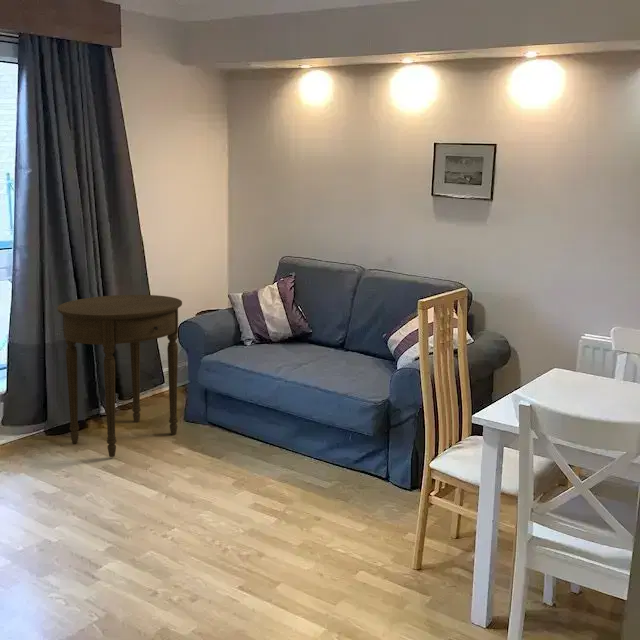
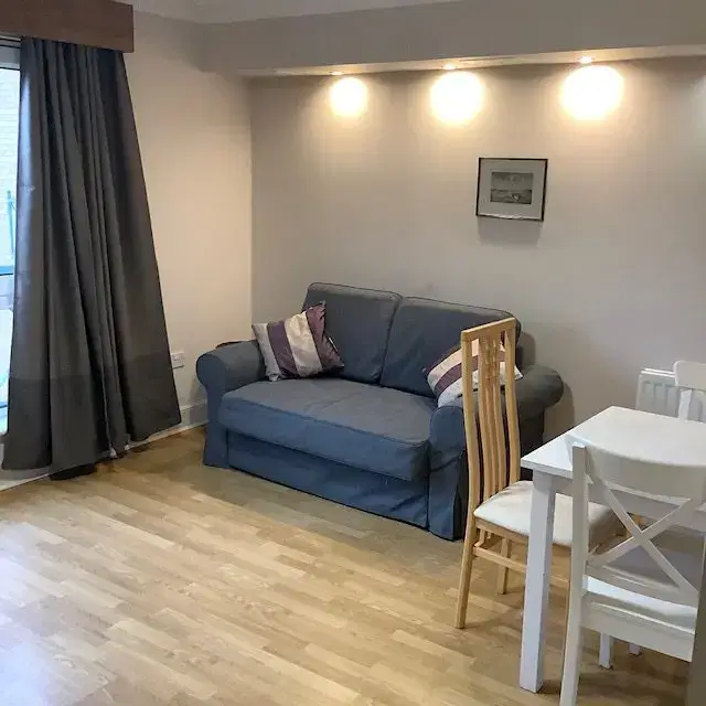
- side table (131, 371)
